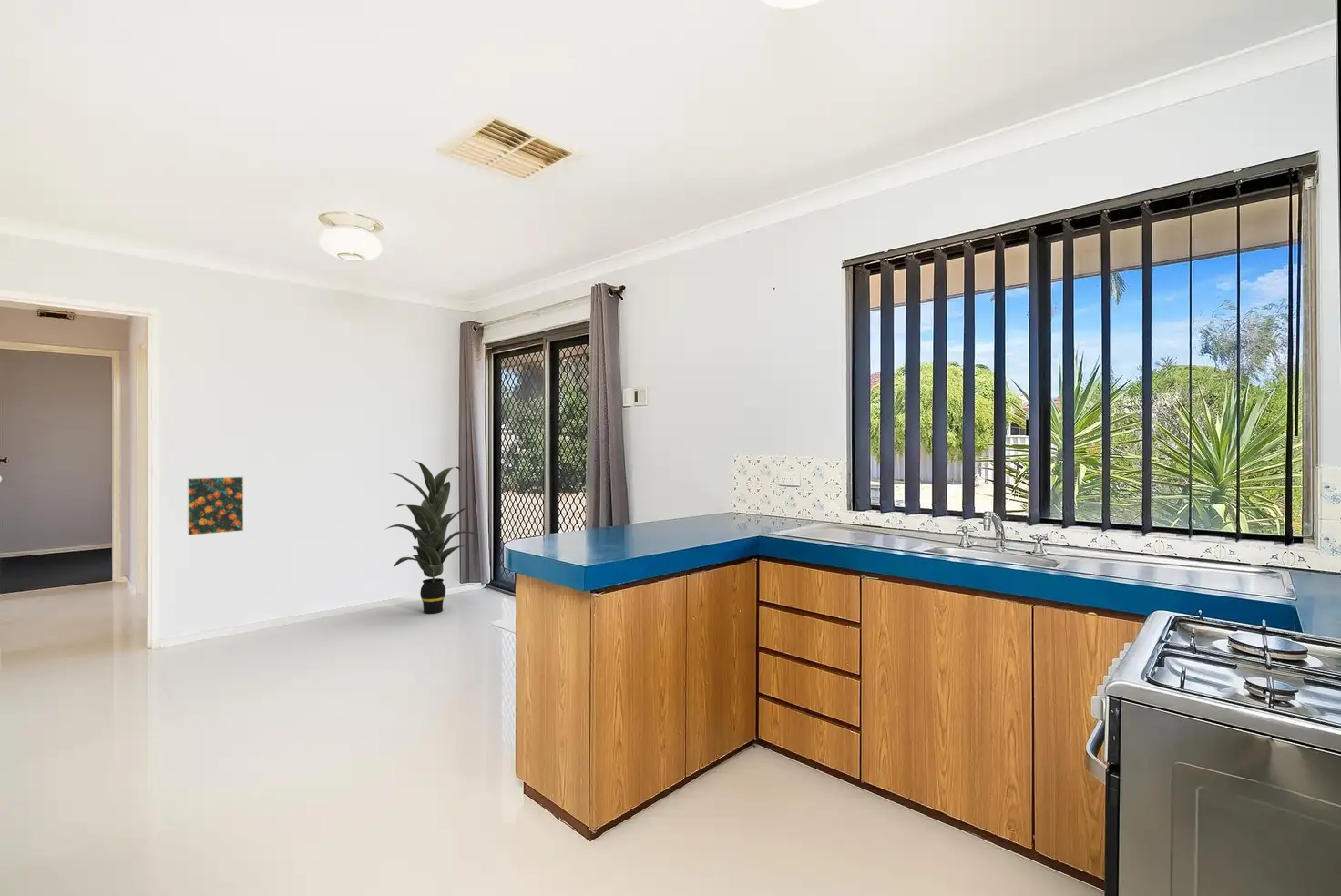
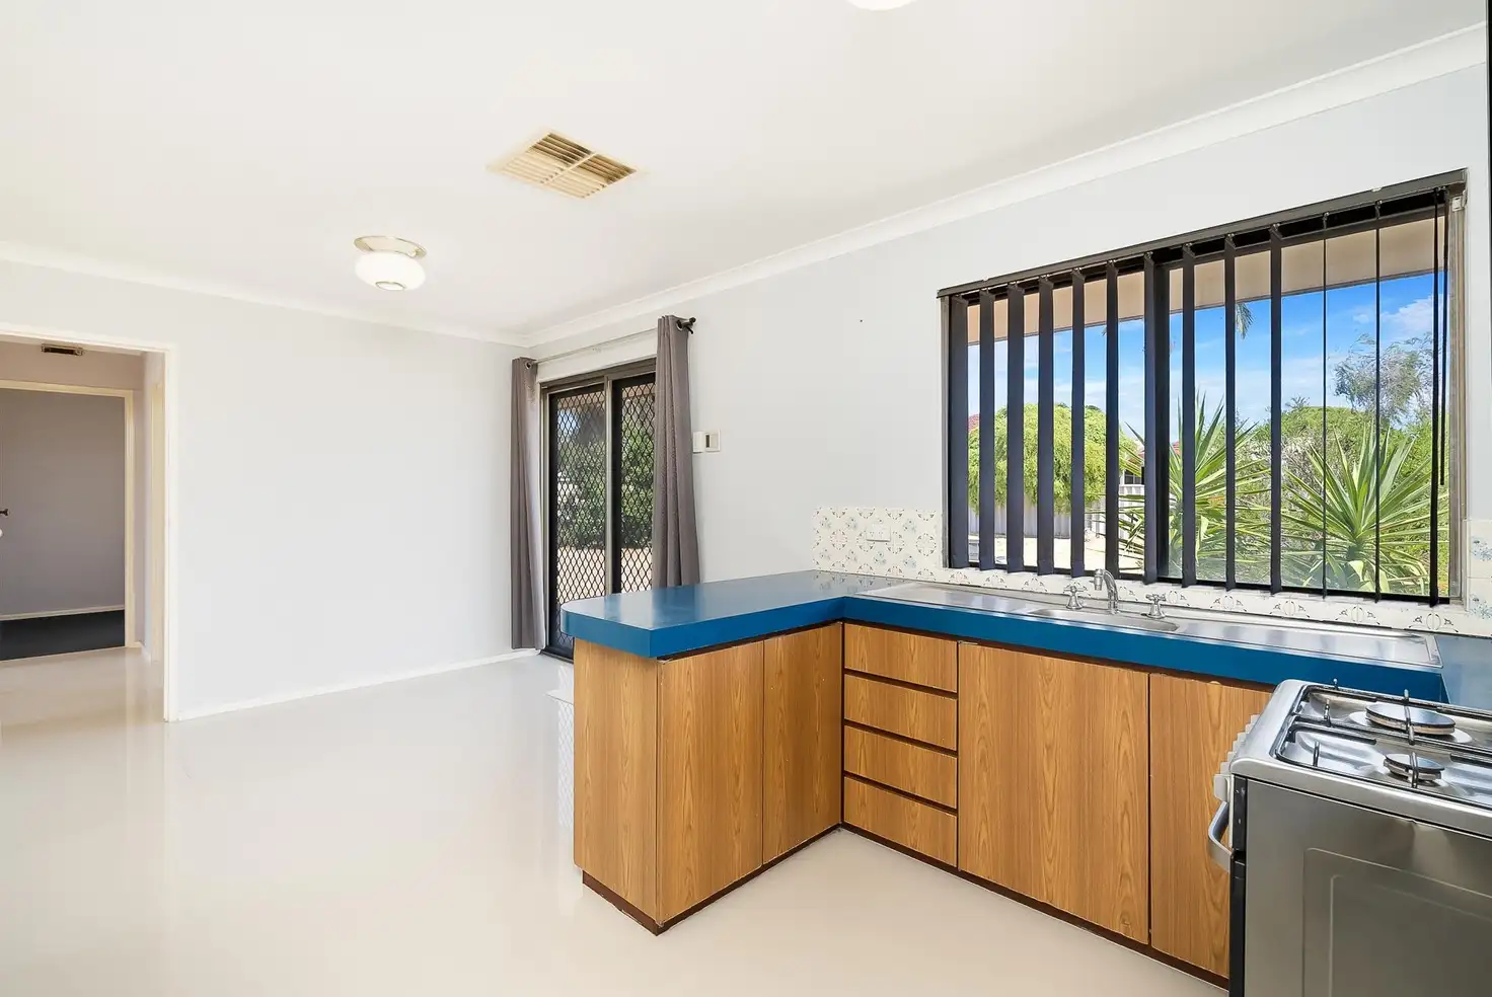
- indoor plant (425, 535)
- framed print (216, 504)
